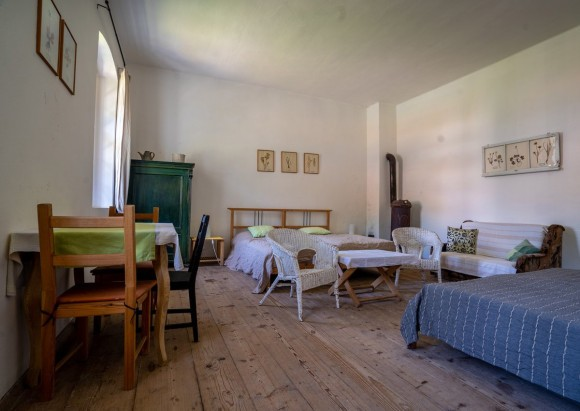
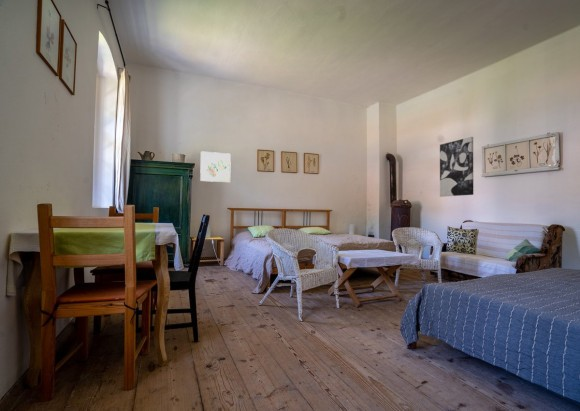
+ wall art (215, 167)
+ wall art (455, 168)
